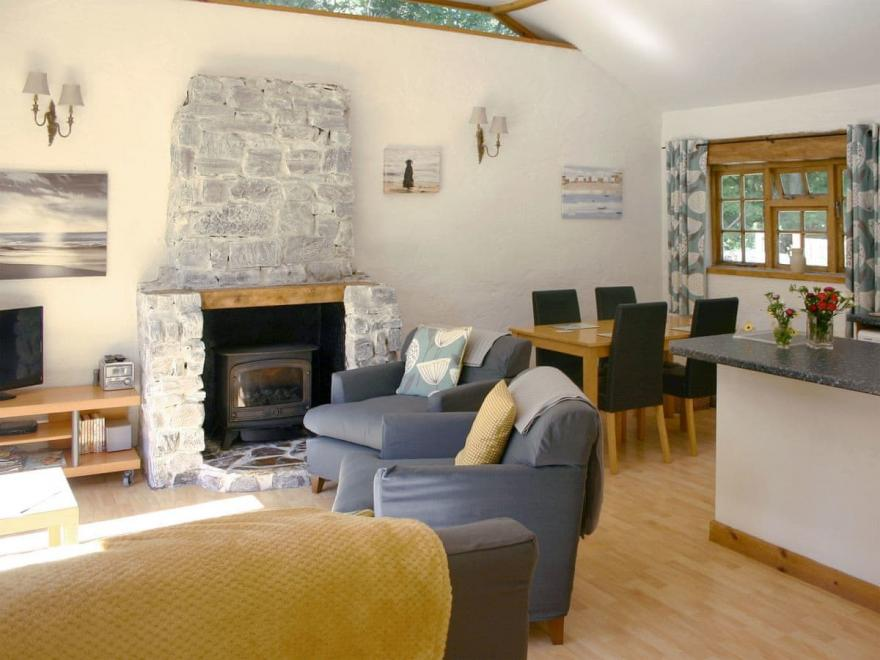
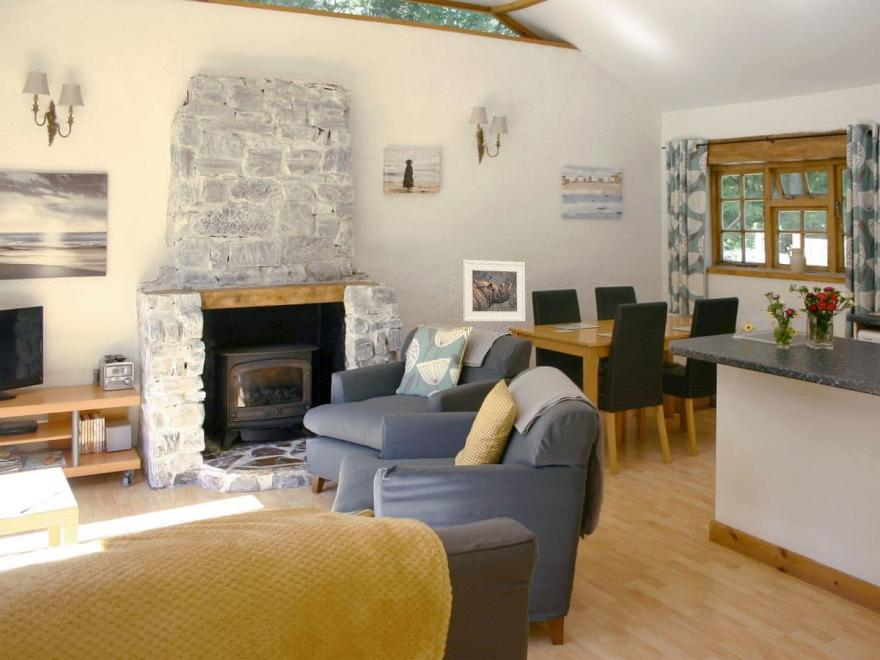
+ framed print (494, 291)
